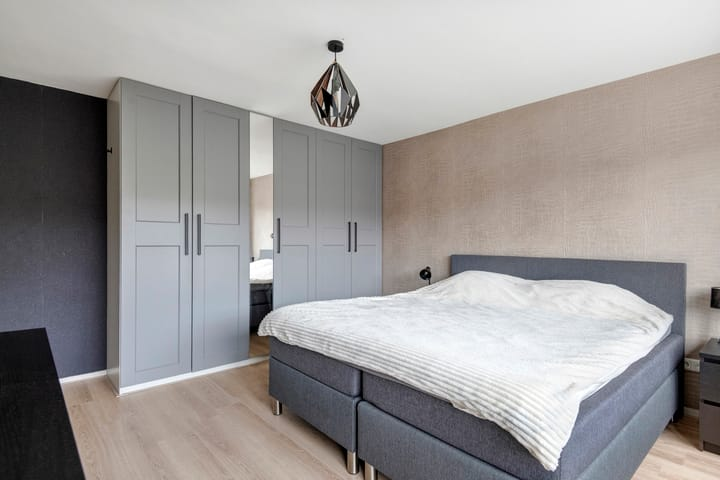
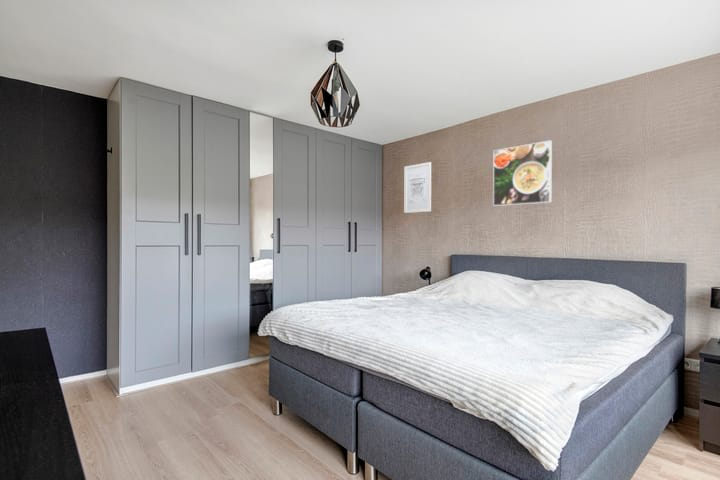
+ wall art (417, 188)
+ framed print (520, 175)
